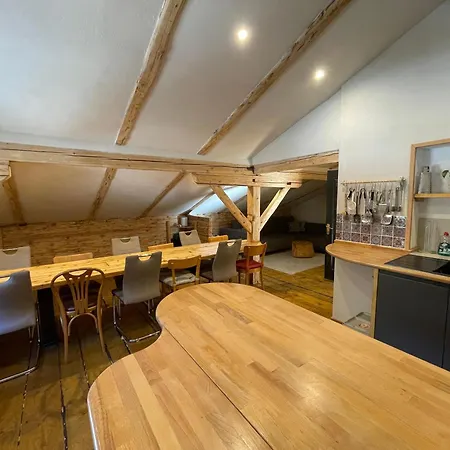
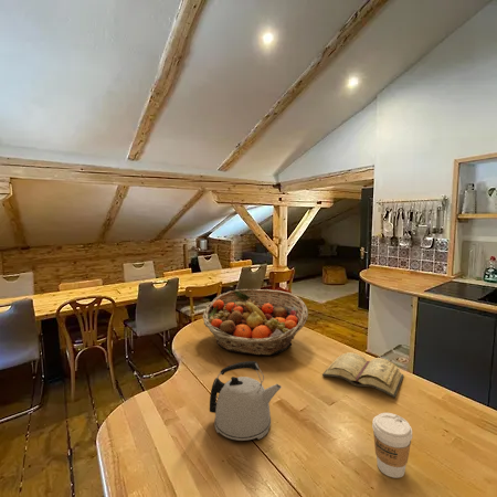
+ kettle (244, 392)
+ fruit basket (254, 319)
+ diary (362, 369)
+ coffee cup (391, 444)
